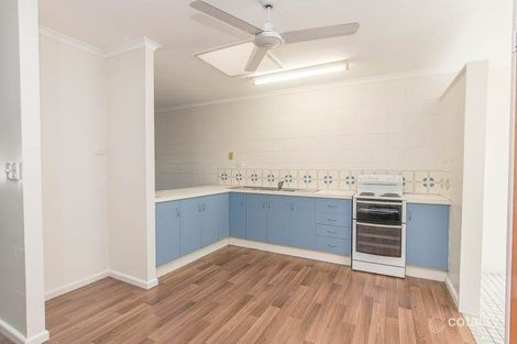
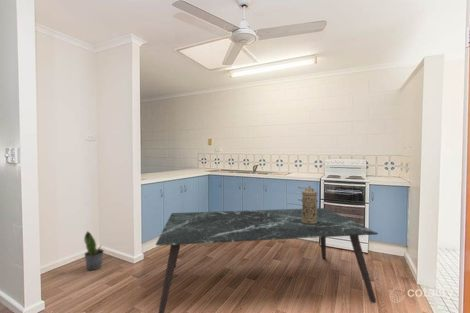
+ dining table (256, 240)
+ water filter (309, 203)
+ potted plant (94, 249)
